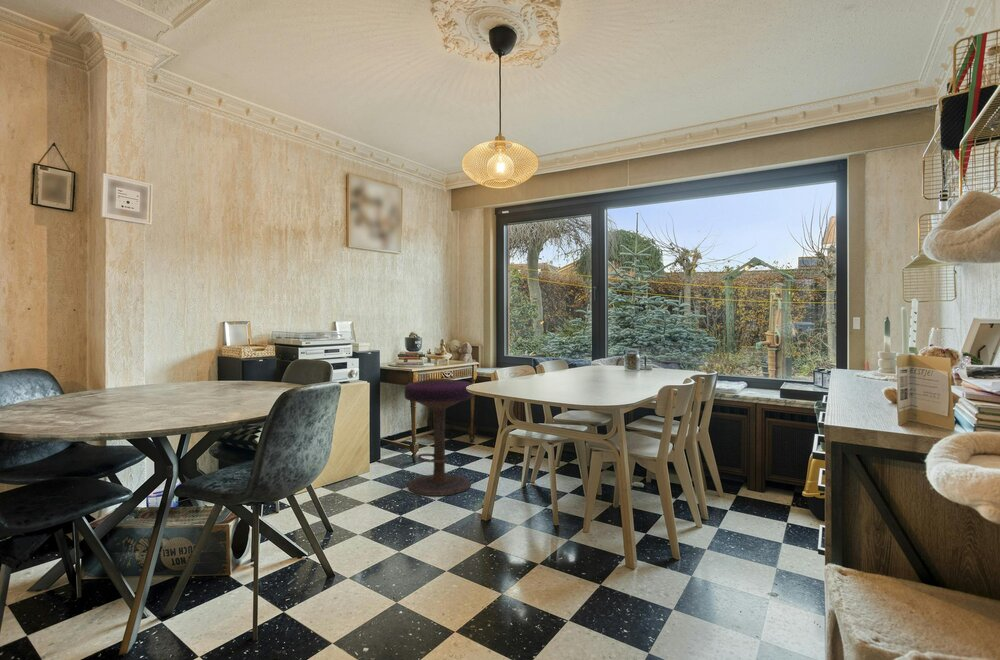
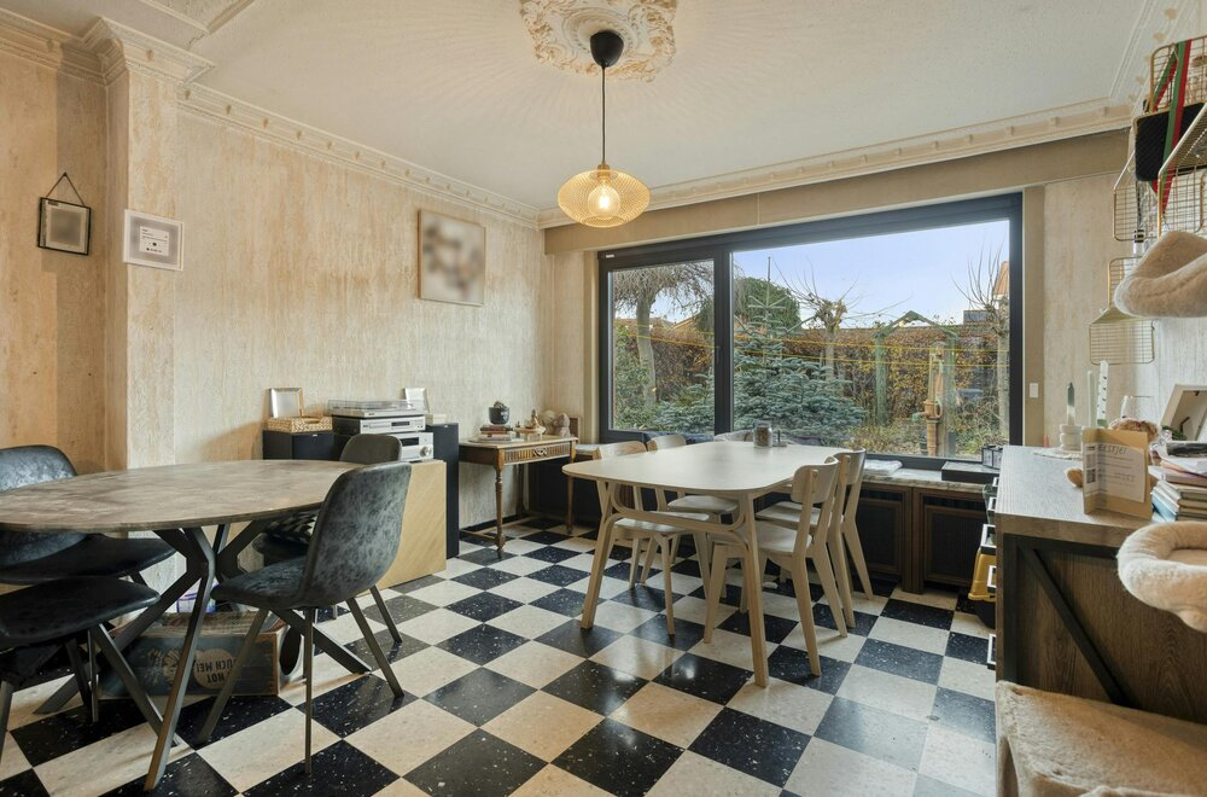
- stool (439, 432)
